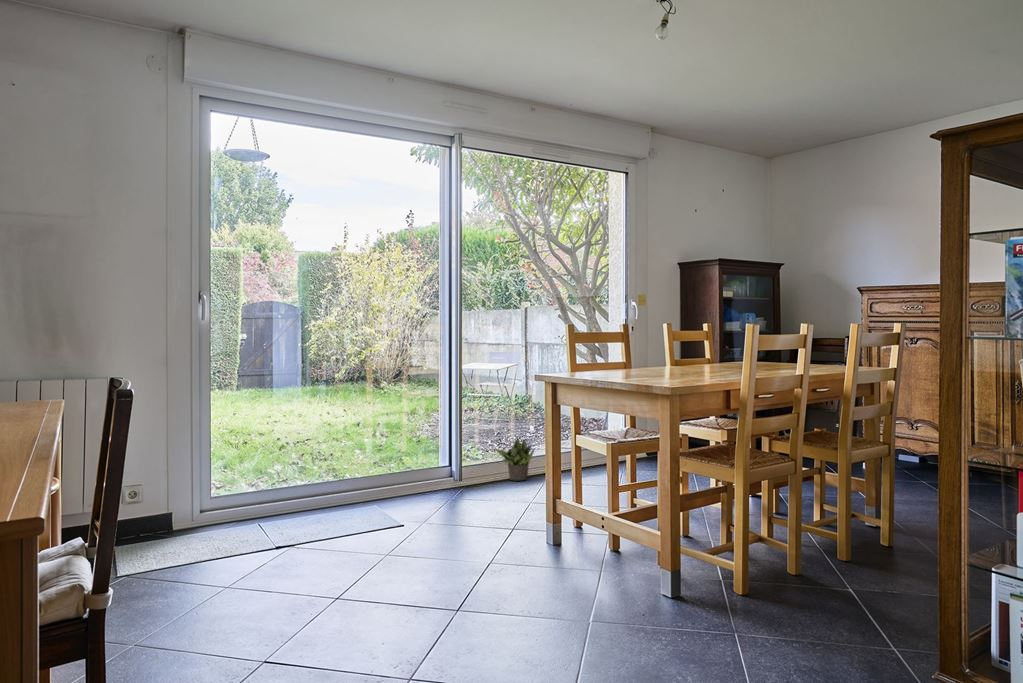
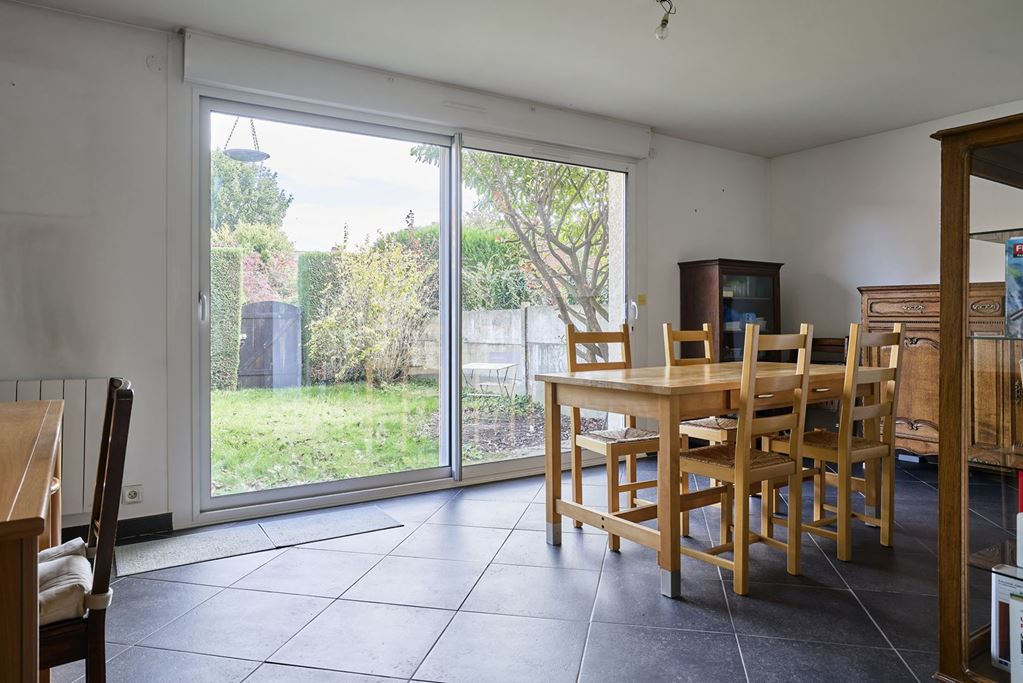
- potted plant (513, 458)
